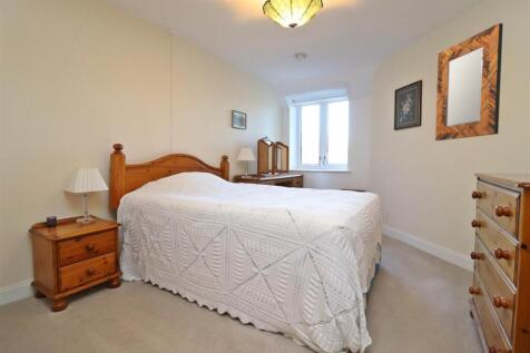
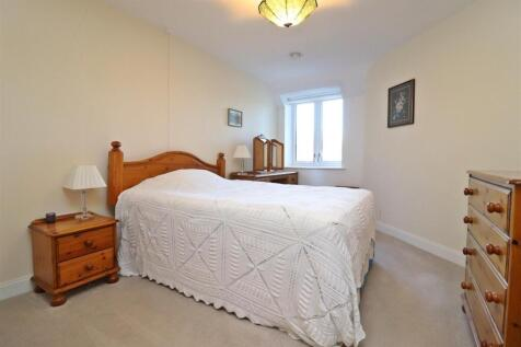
- home mirror (464, 89)
